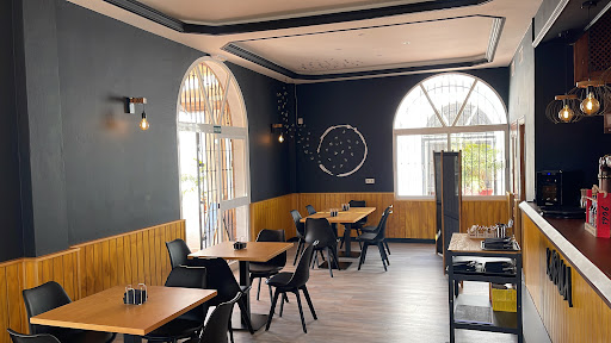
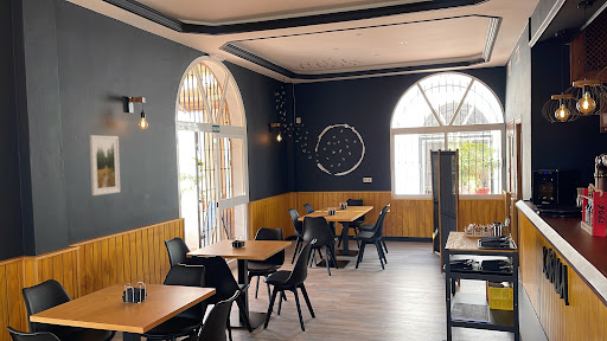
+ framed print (106, 165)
